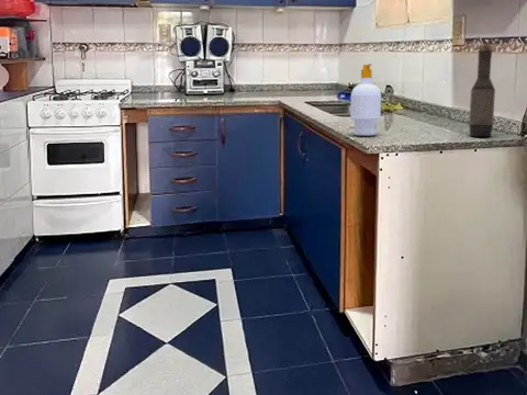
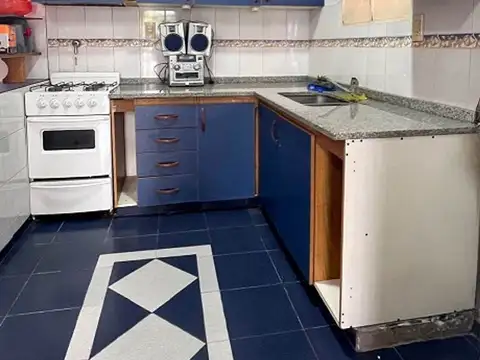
- bottle (482, 91)
- soap bottle (366, 100)
